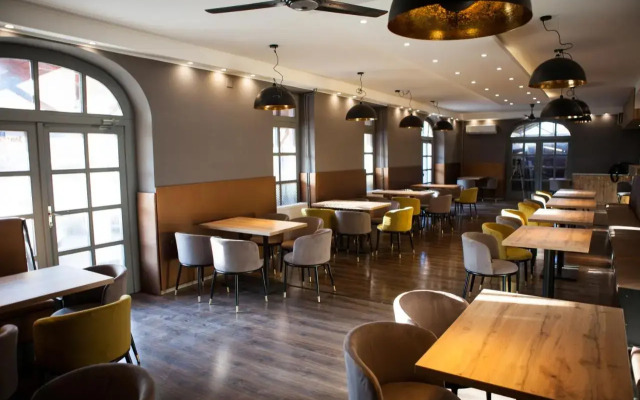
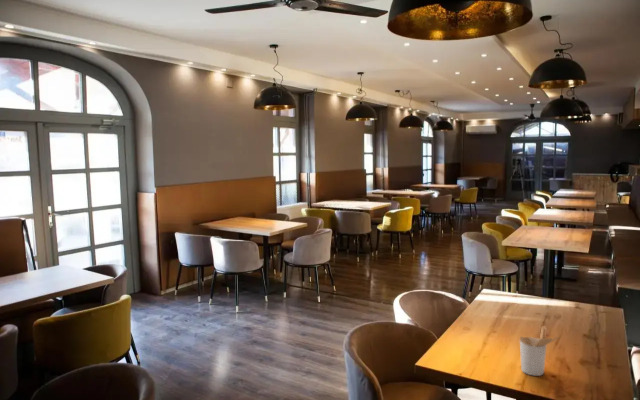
+ utensil holder (537, 351)
